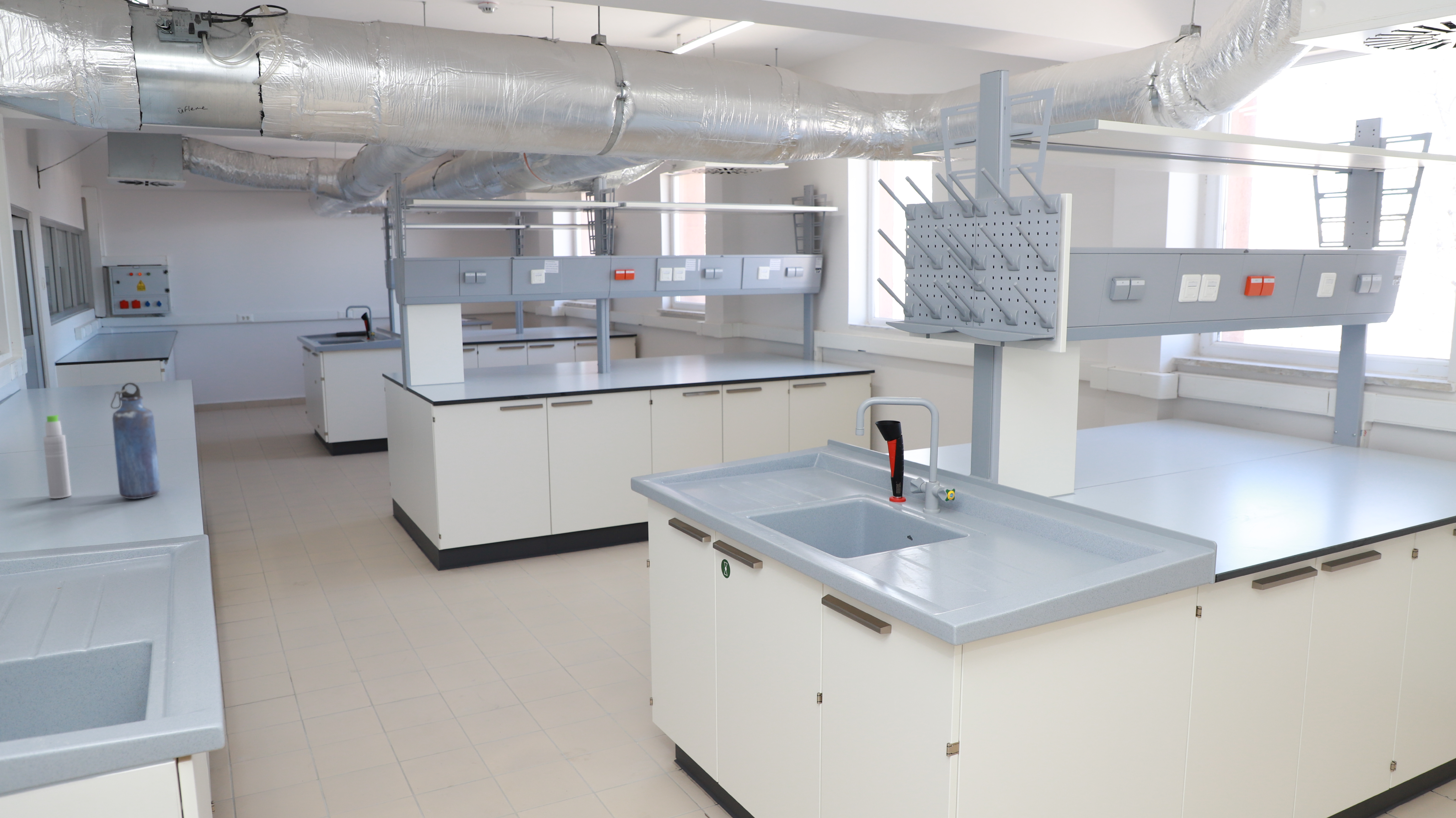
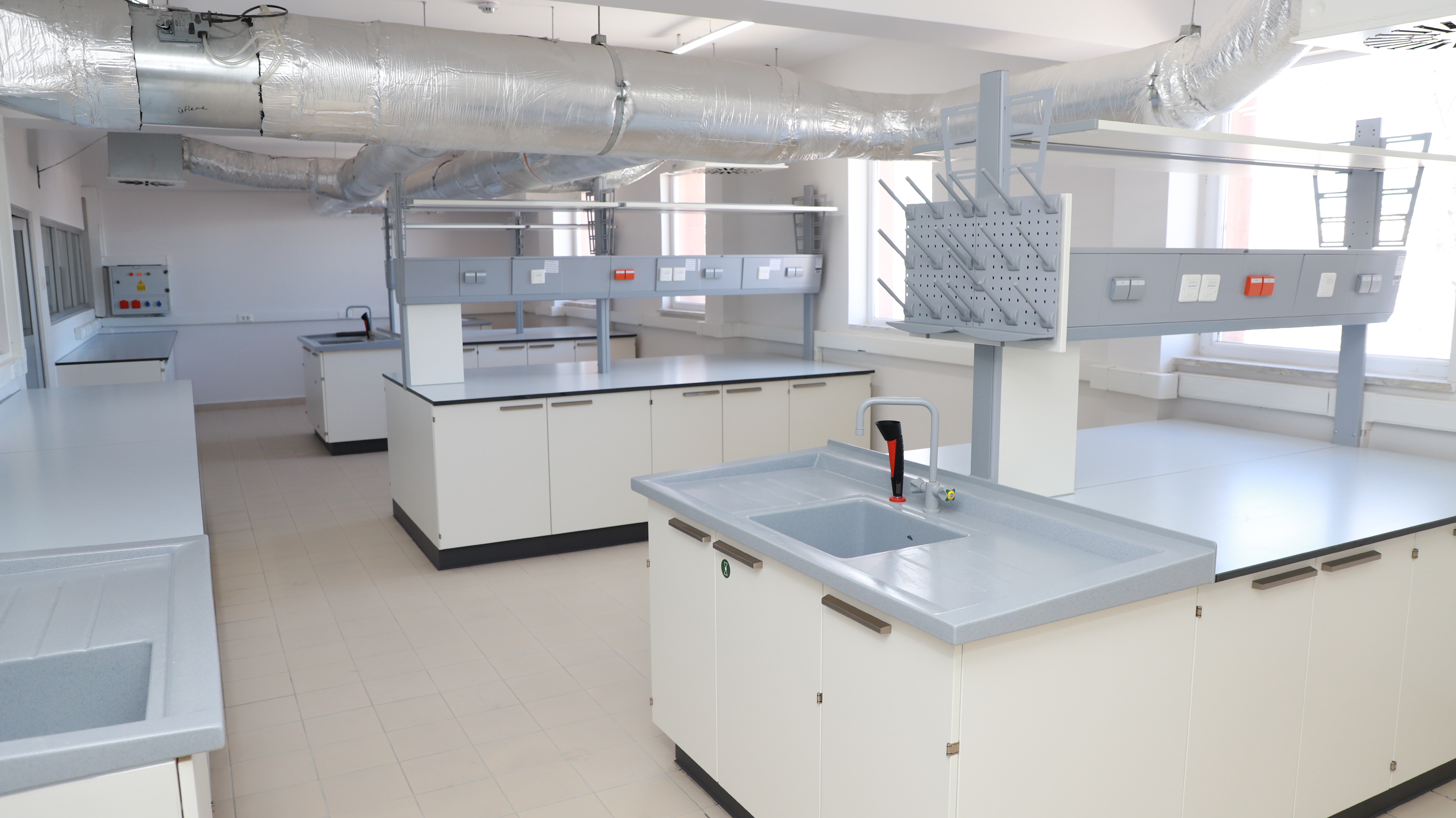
- water bottle (134, 440)
- bottle (56, 456)
